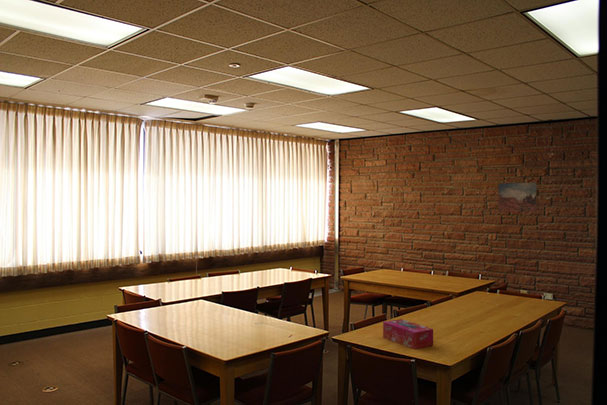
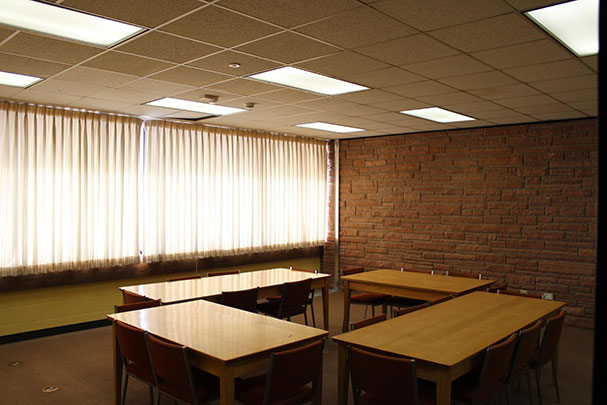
- tissue box (407, 333)
- wall art (517, 197)
